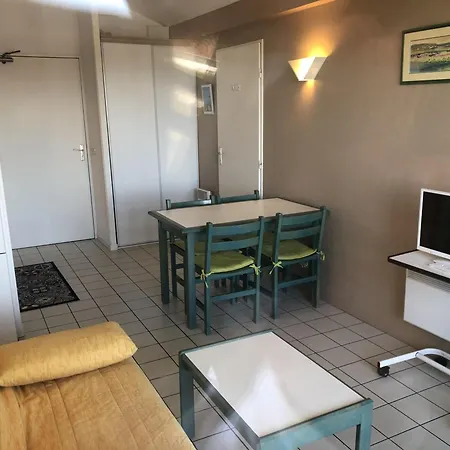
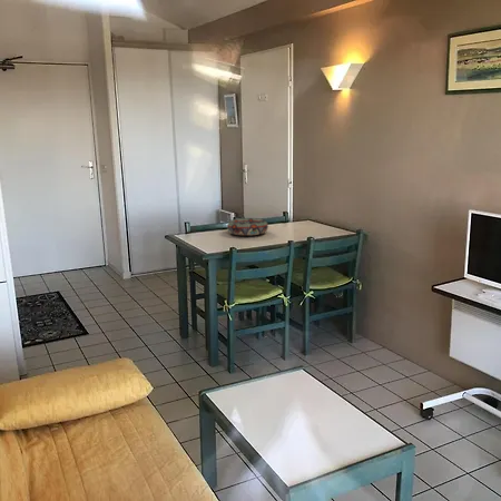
+ decorative bowl (247, 226)
